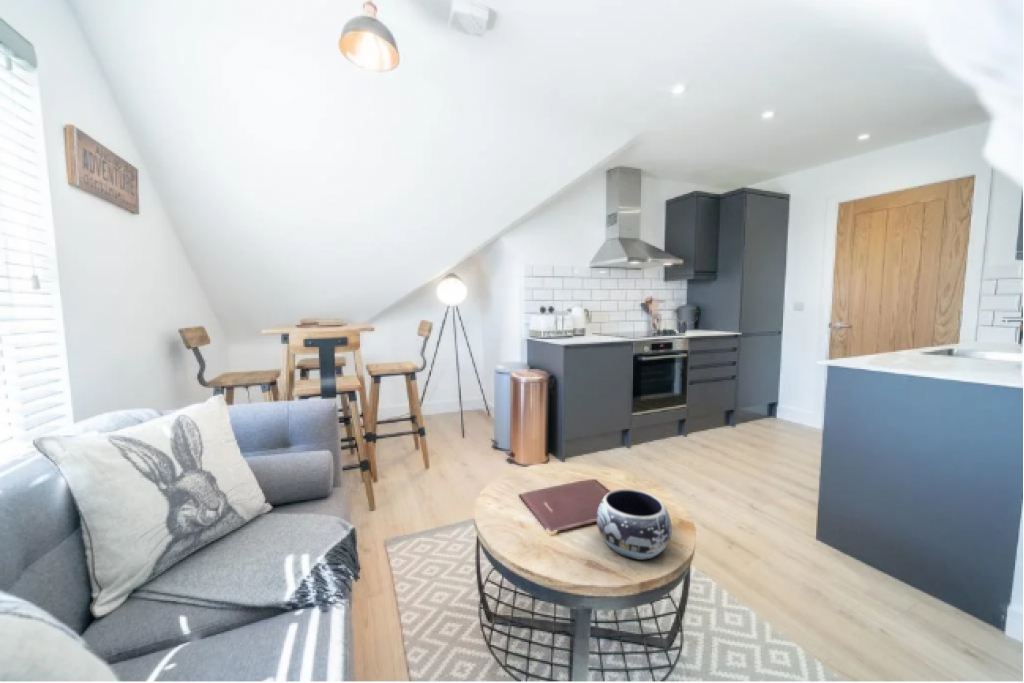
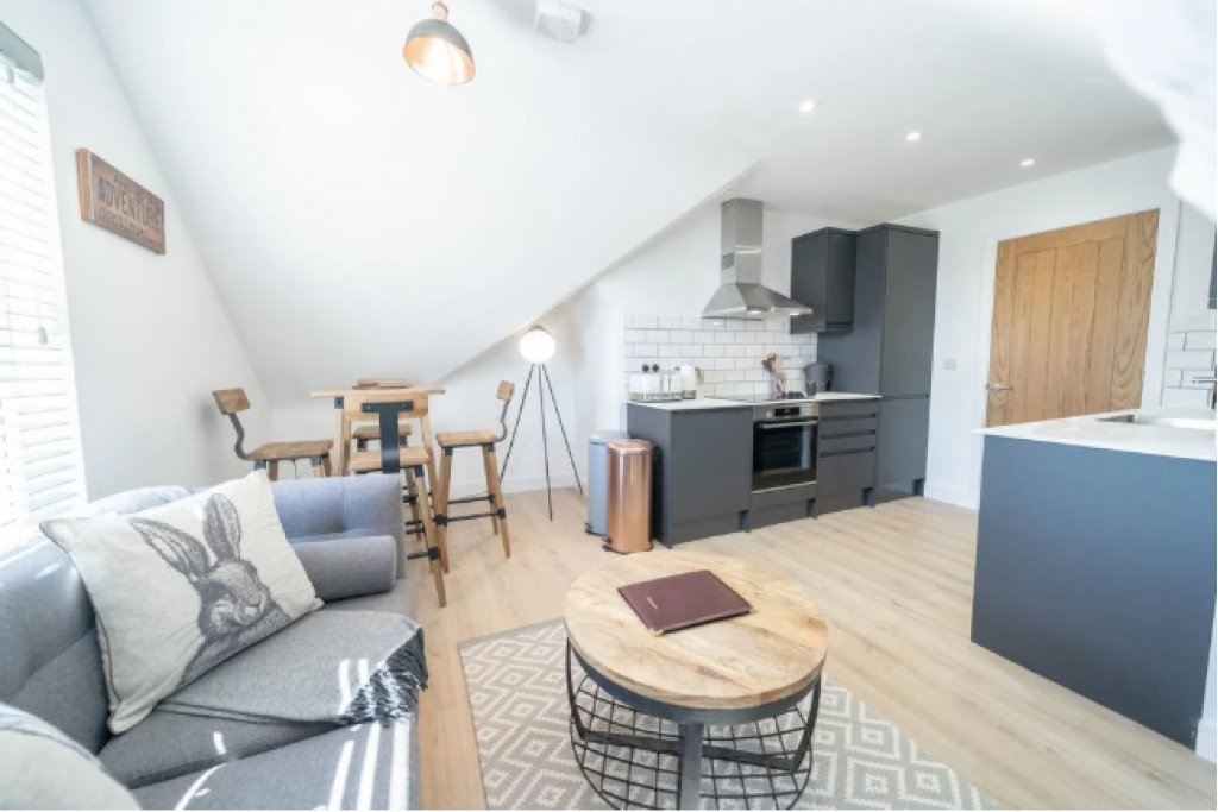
- decorative bowl (633, 522)
